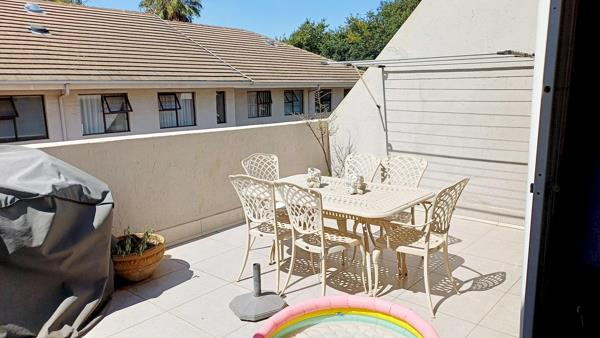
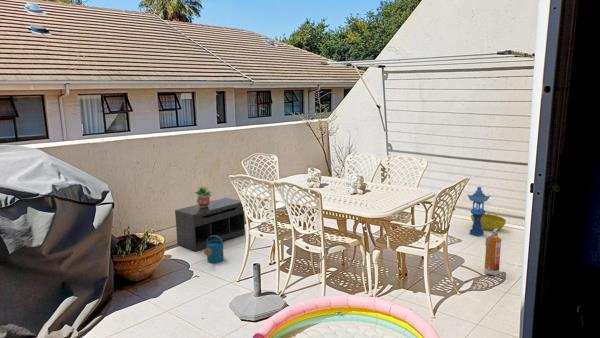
+ watering can (212, 250)
+ potted plant (204, 196)
+ lantern (477, 210)
+ bench (211, 222)
+ fire extinguisher (491, 252)
+ basket (487, 221)
